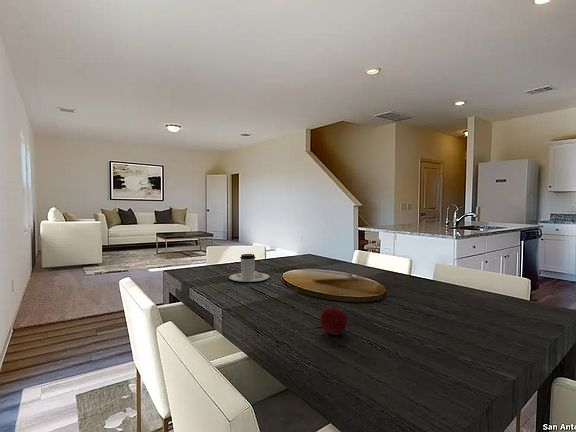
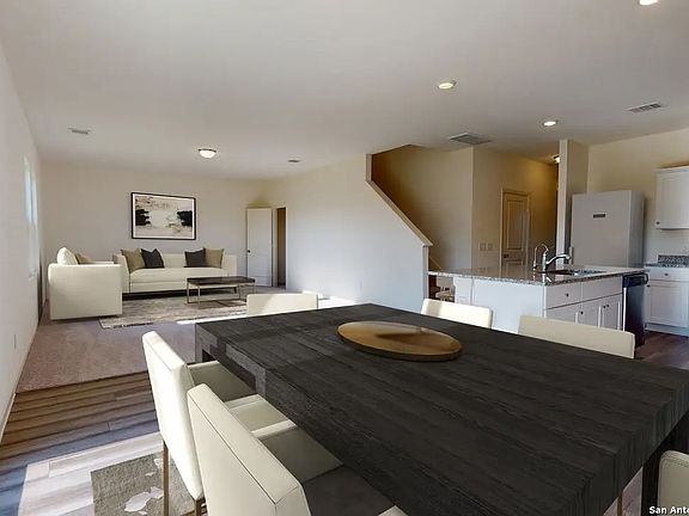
- apple (333, 319)
- coffee cup (249, 265)
